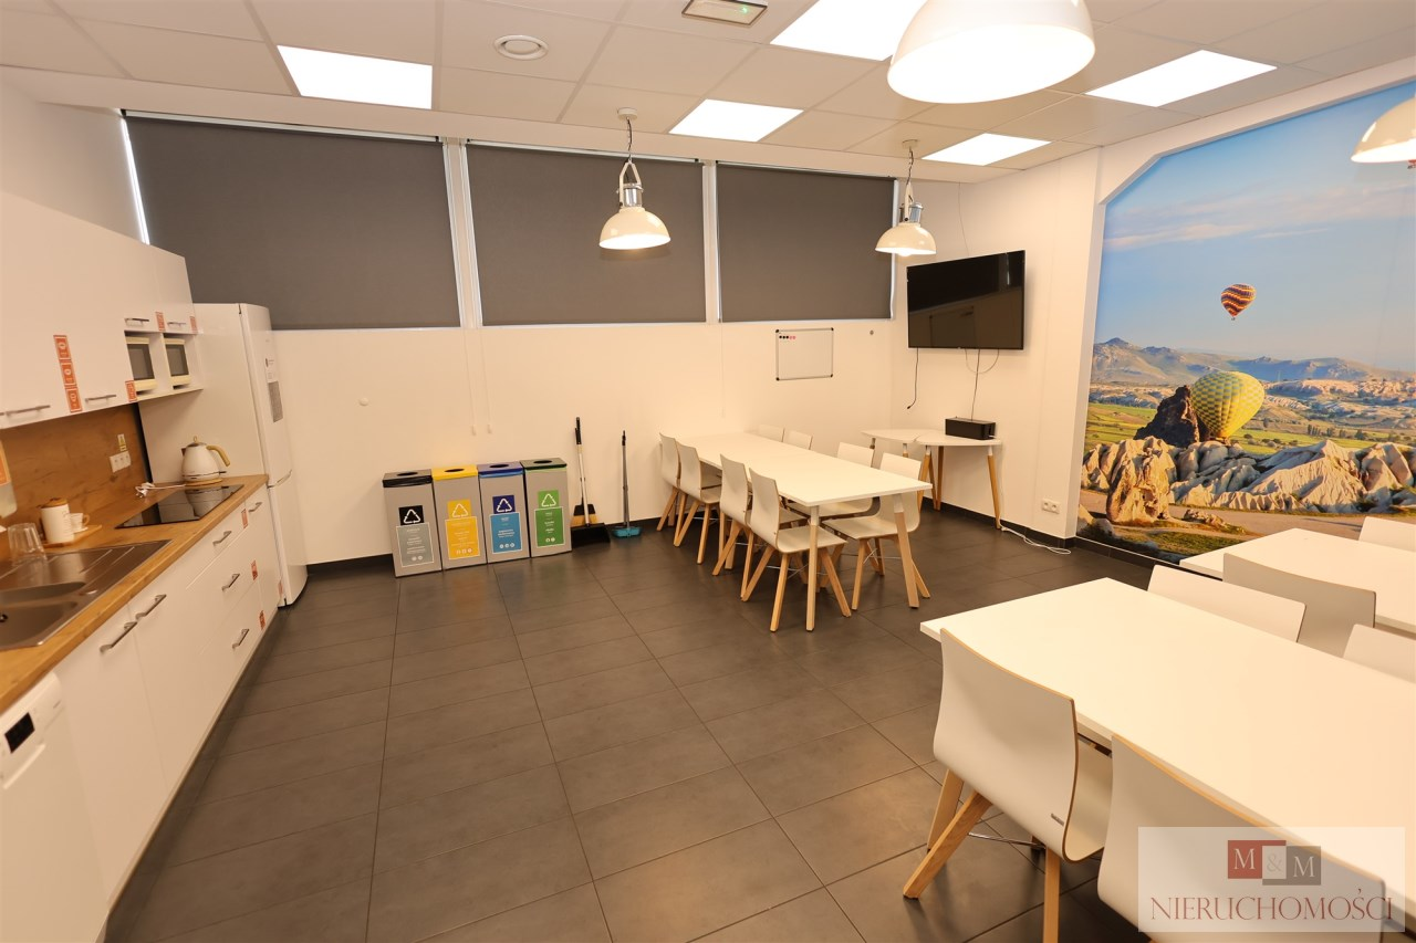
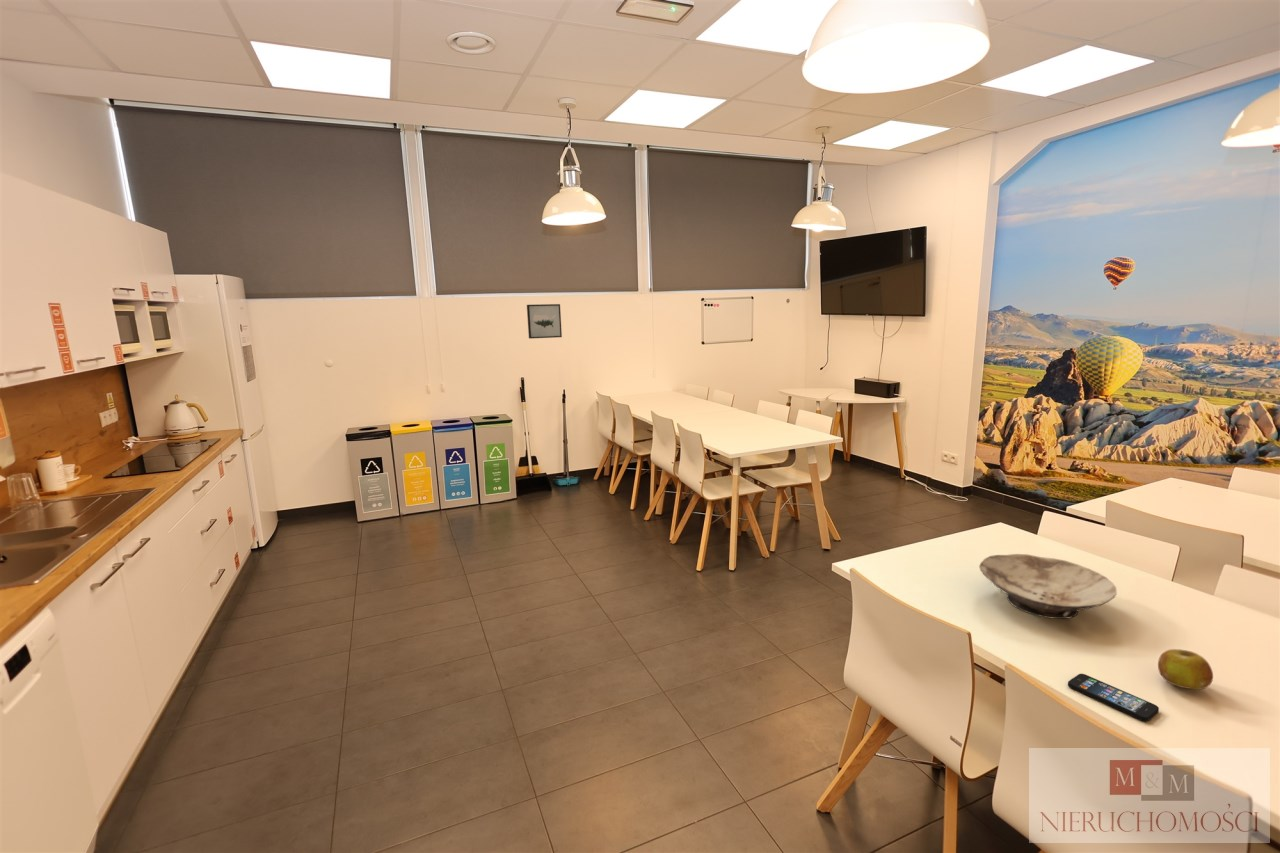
+ wall art (544, 321)
+ bowl (1043, 589)
+ smartphone (1111, 695)
+ fruit (1185, 669)
